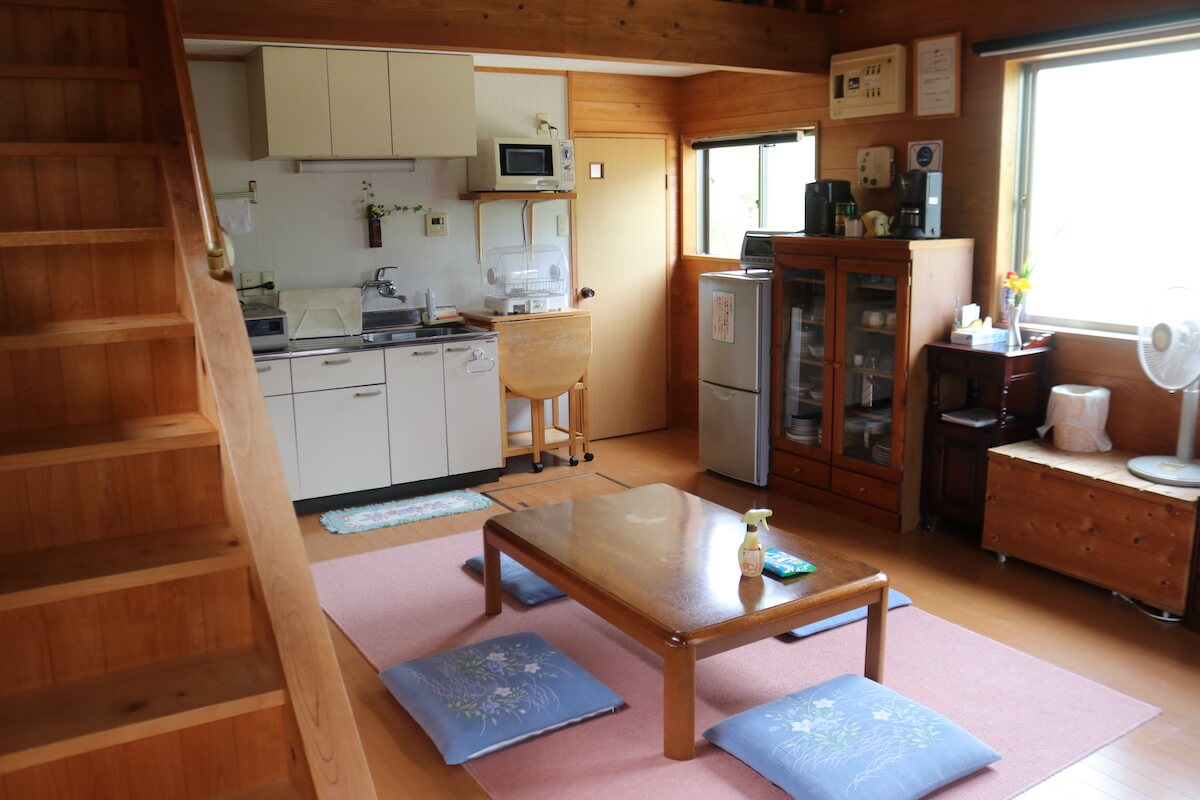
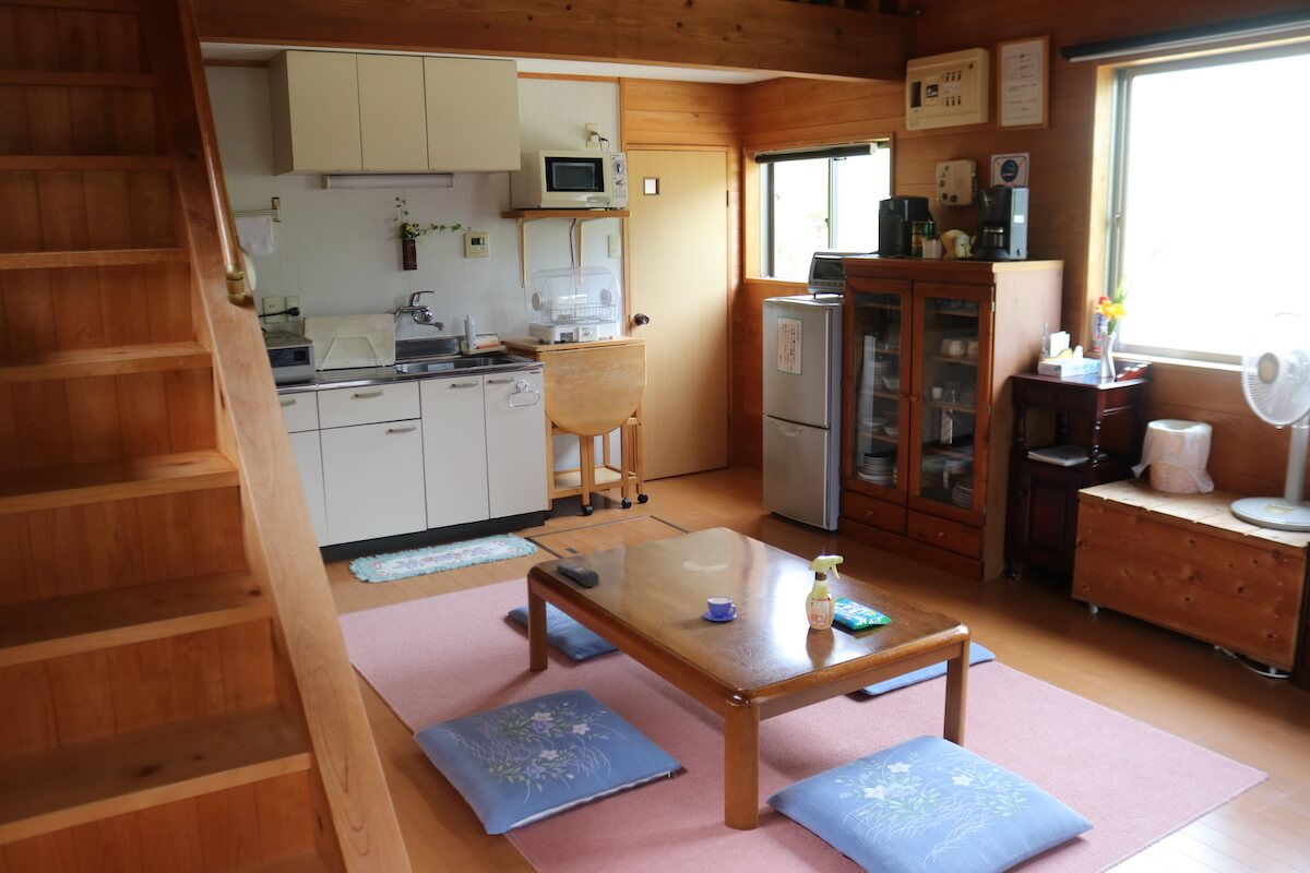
+ remote control (577, 572)
+ teacup (719, 609)
